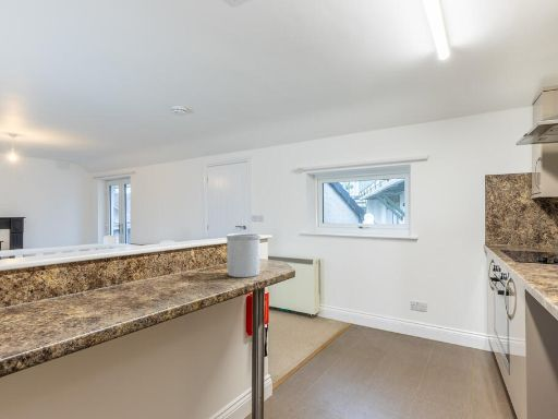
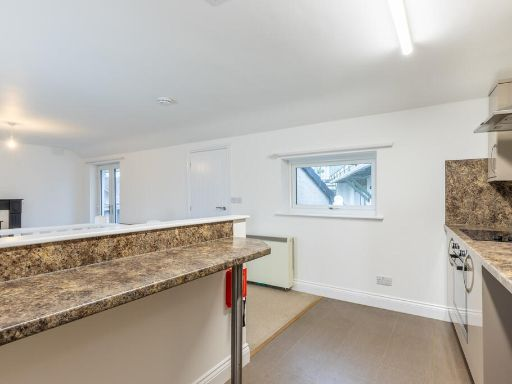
- utensil holder (243, 254)
